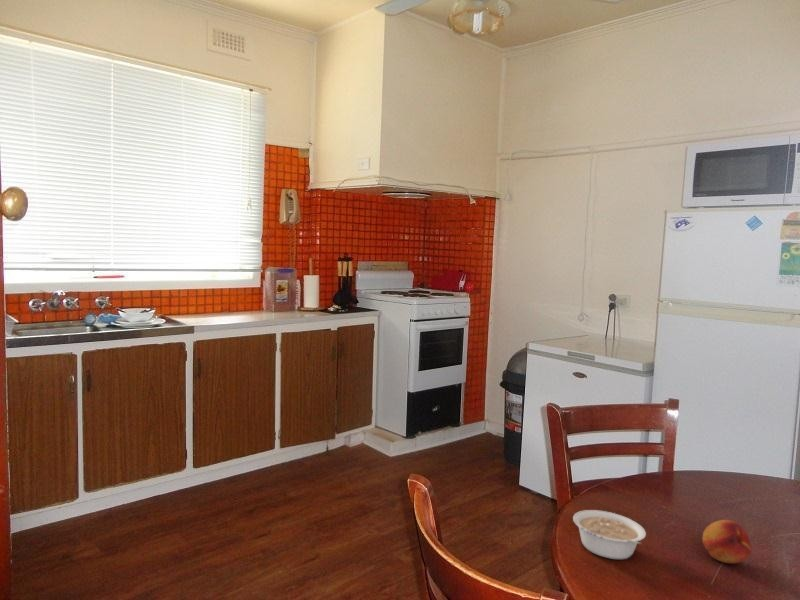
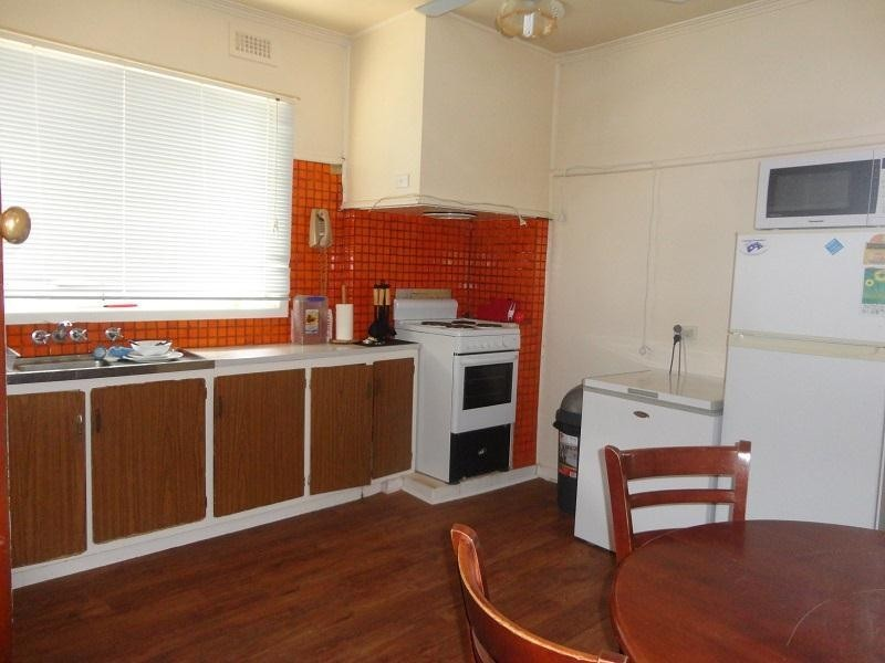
- legume (610, 535)
- fruit (725, 541)
